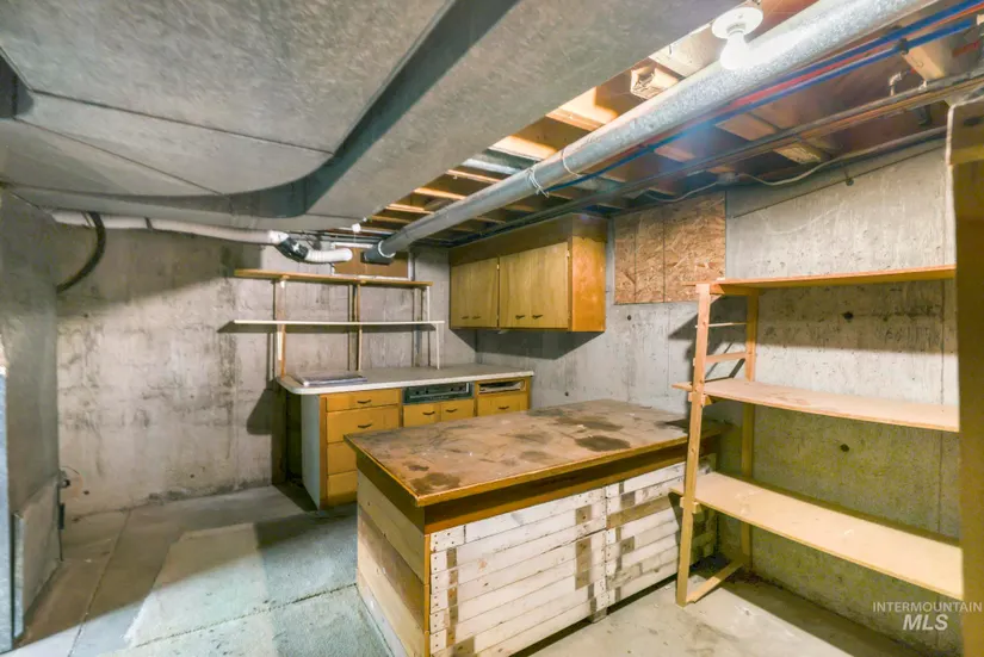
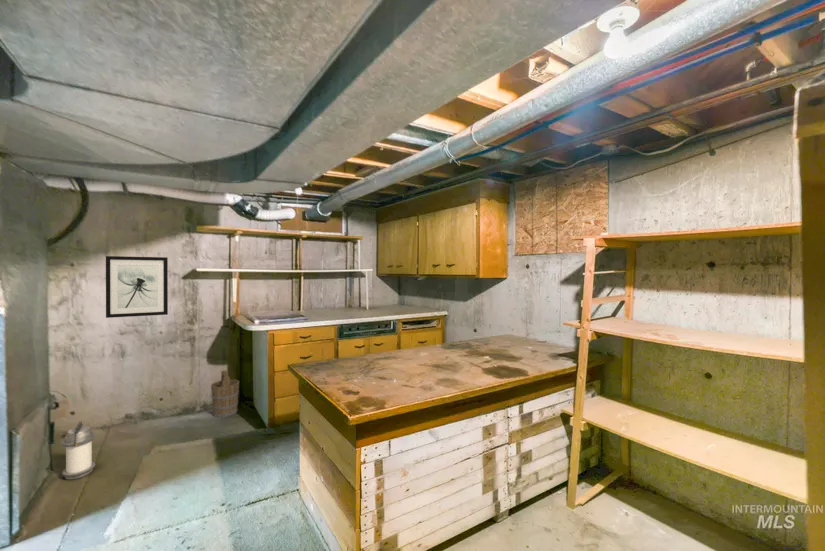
+ bucket (225, 393)
+ wall art (138, 286)
+ lantern (79, 448)
